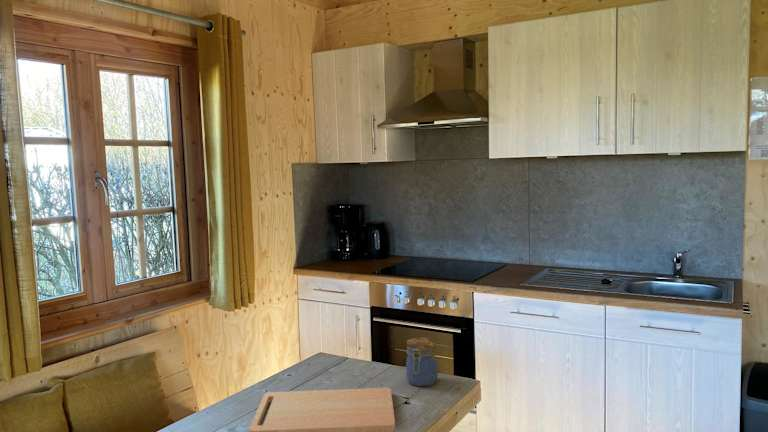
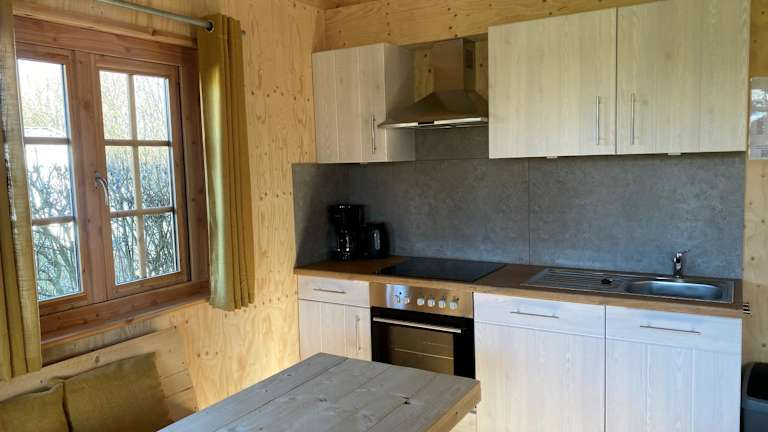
- jar (421, 361)
- cutting board (325, 410)
